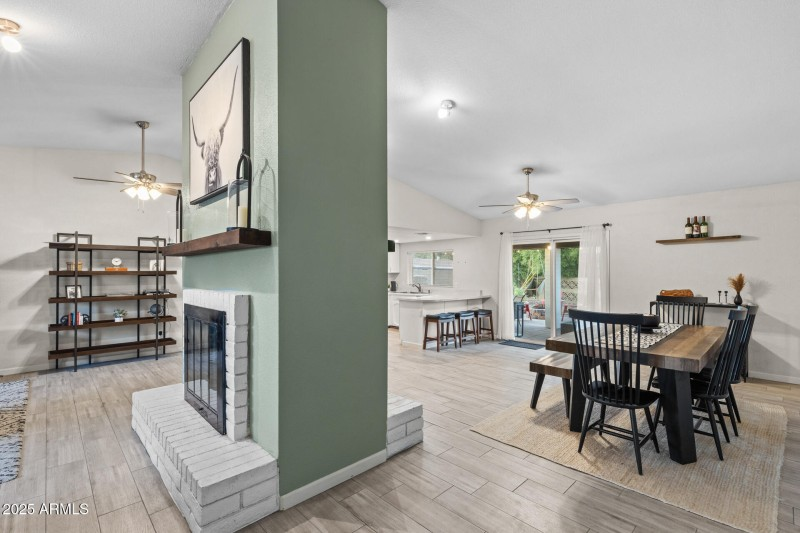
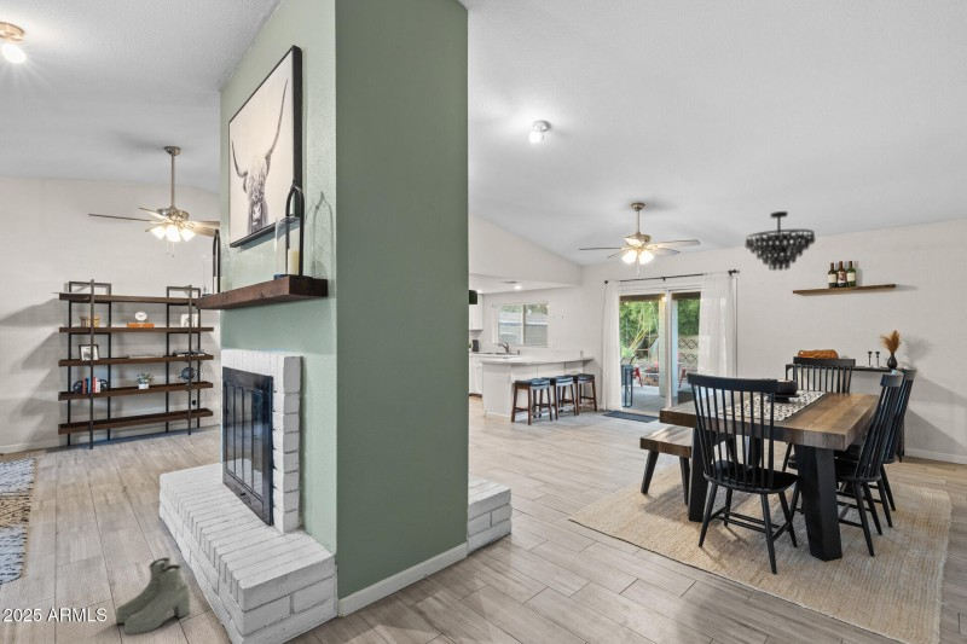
+ boots (154, 592)
+ chandelier (778, 240)
